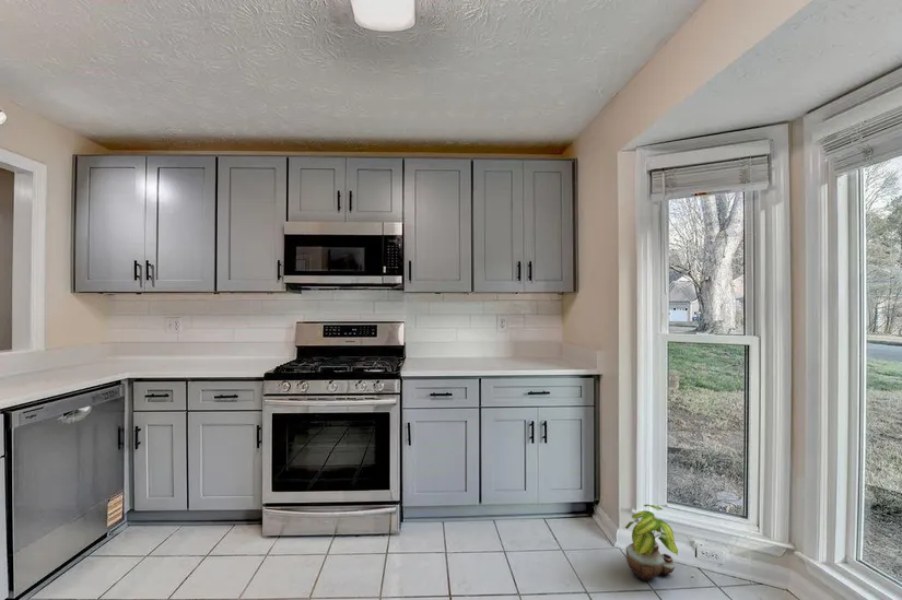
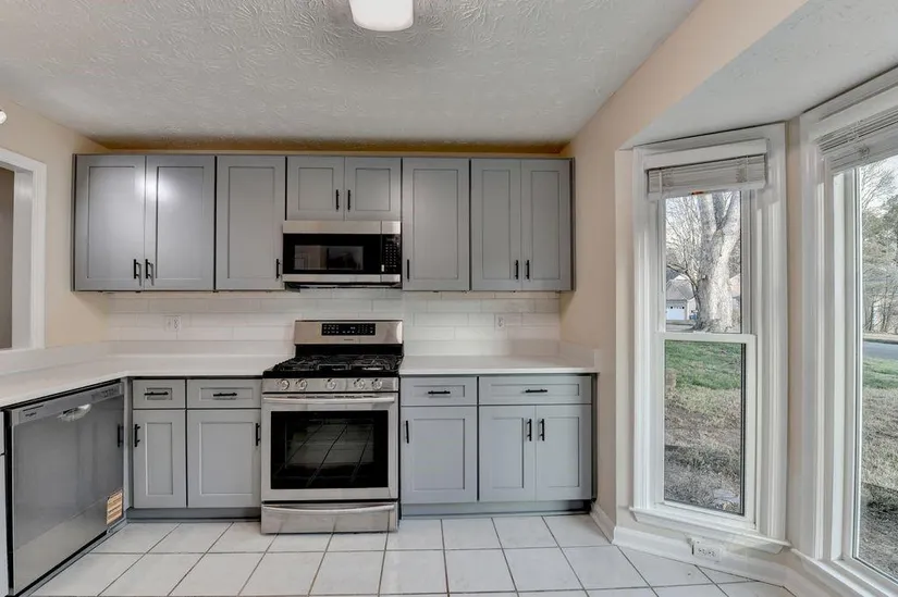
- potted plant (651, 541)
